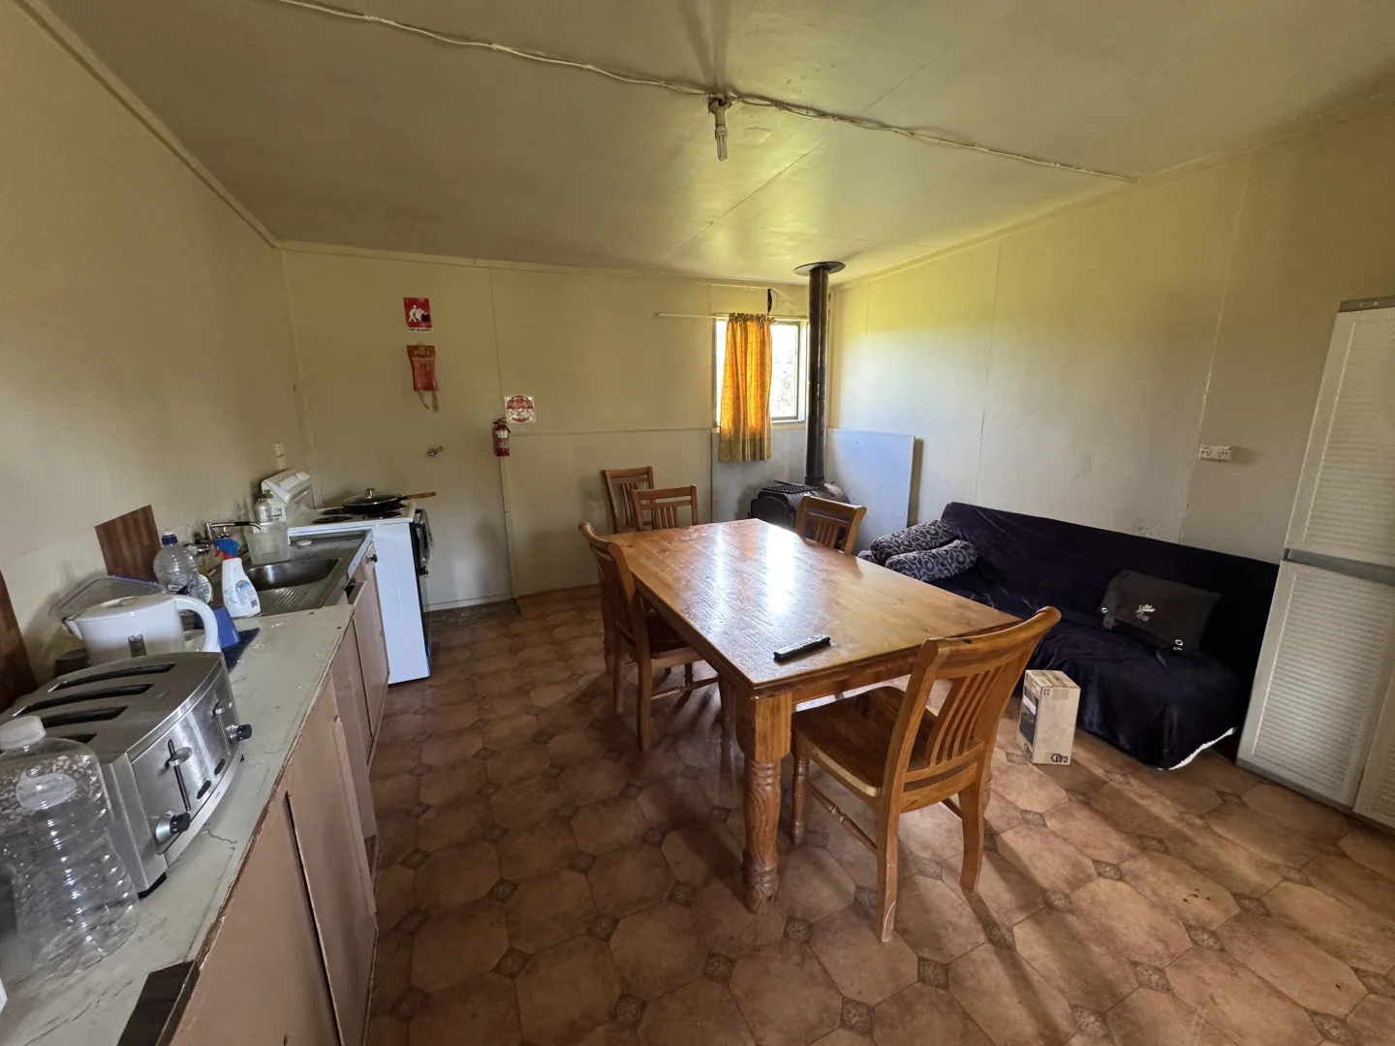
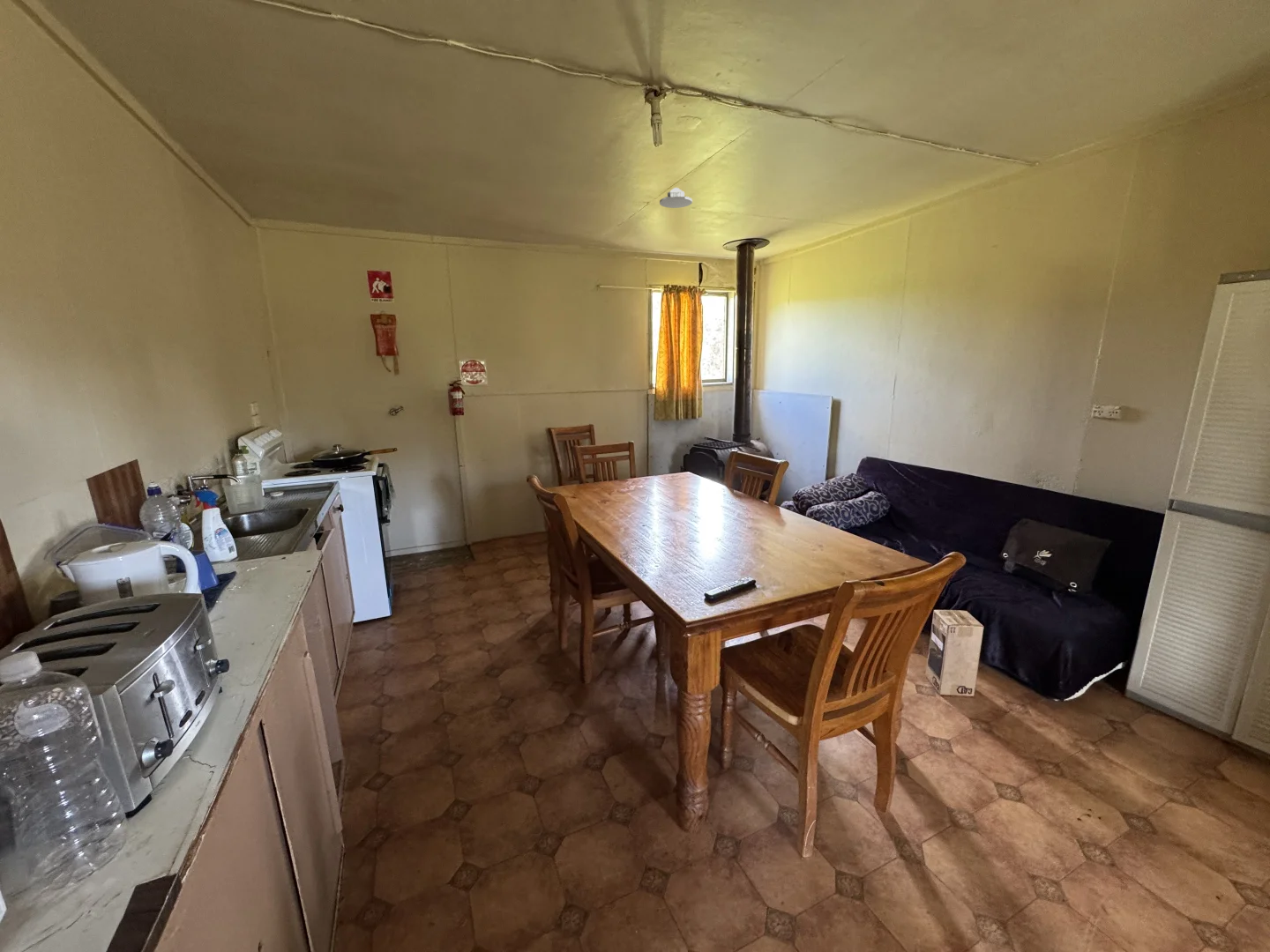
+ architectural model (676, 195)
